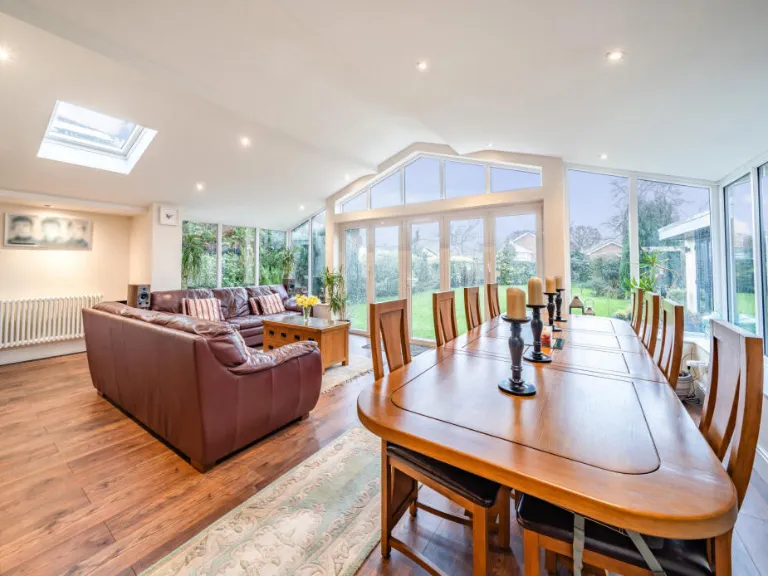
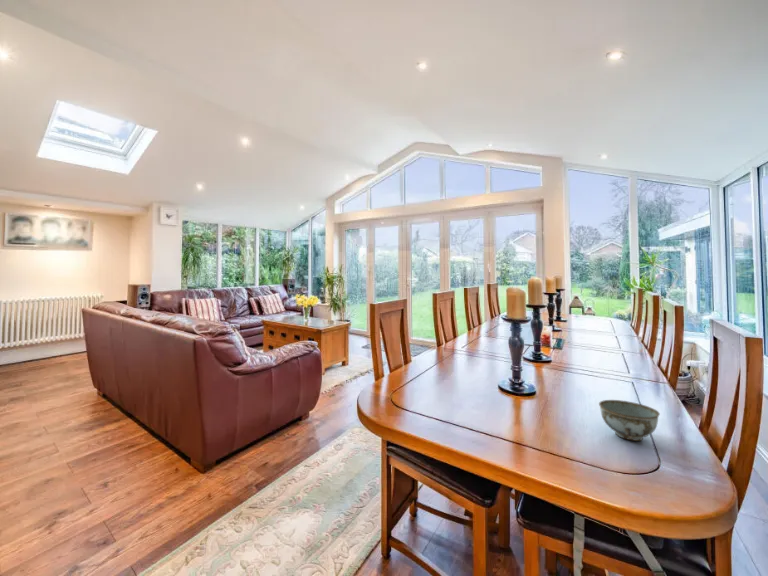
+ bowl (628, 421)
